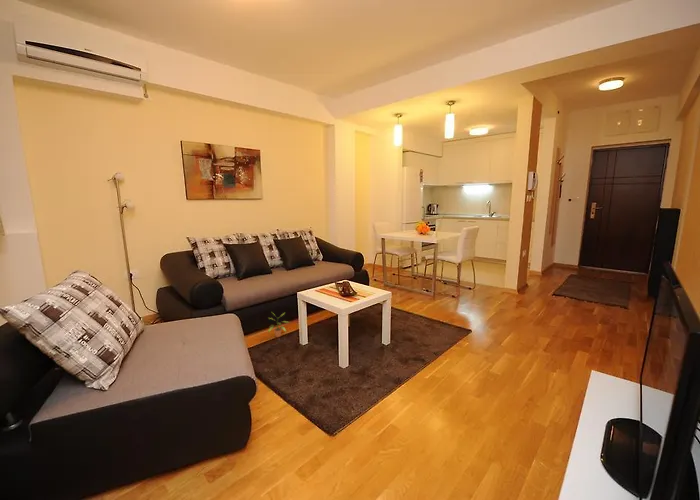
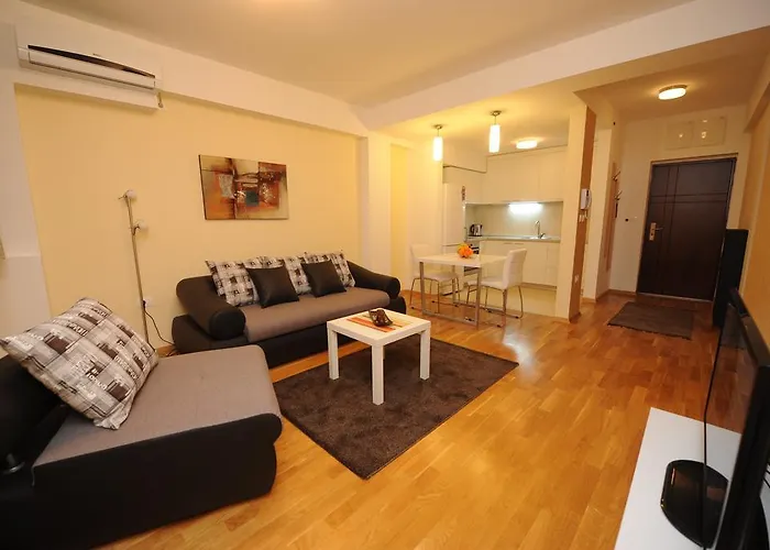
- potted plant (277, 322)
